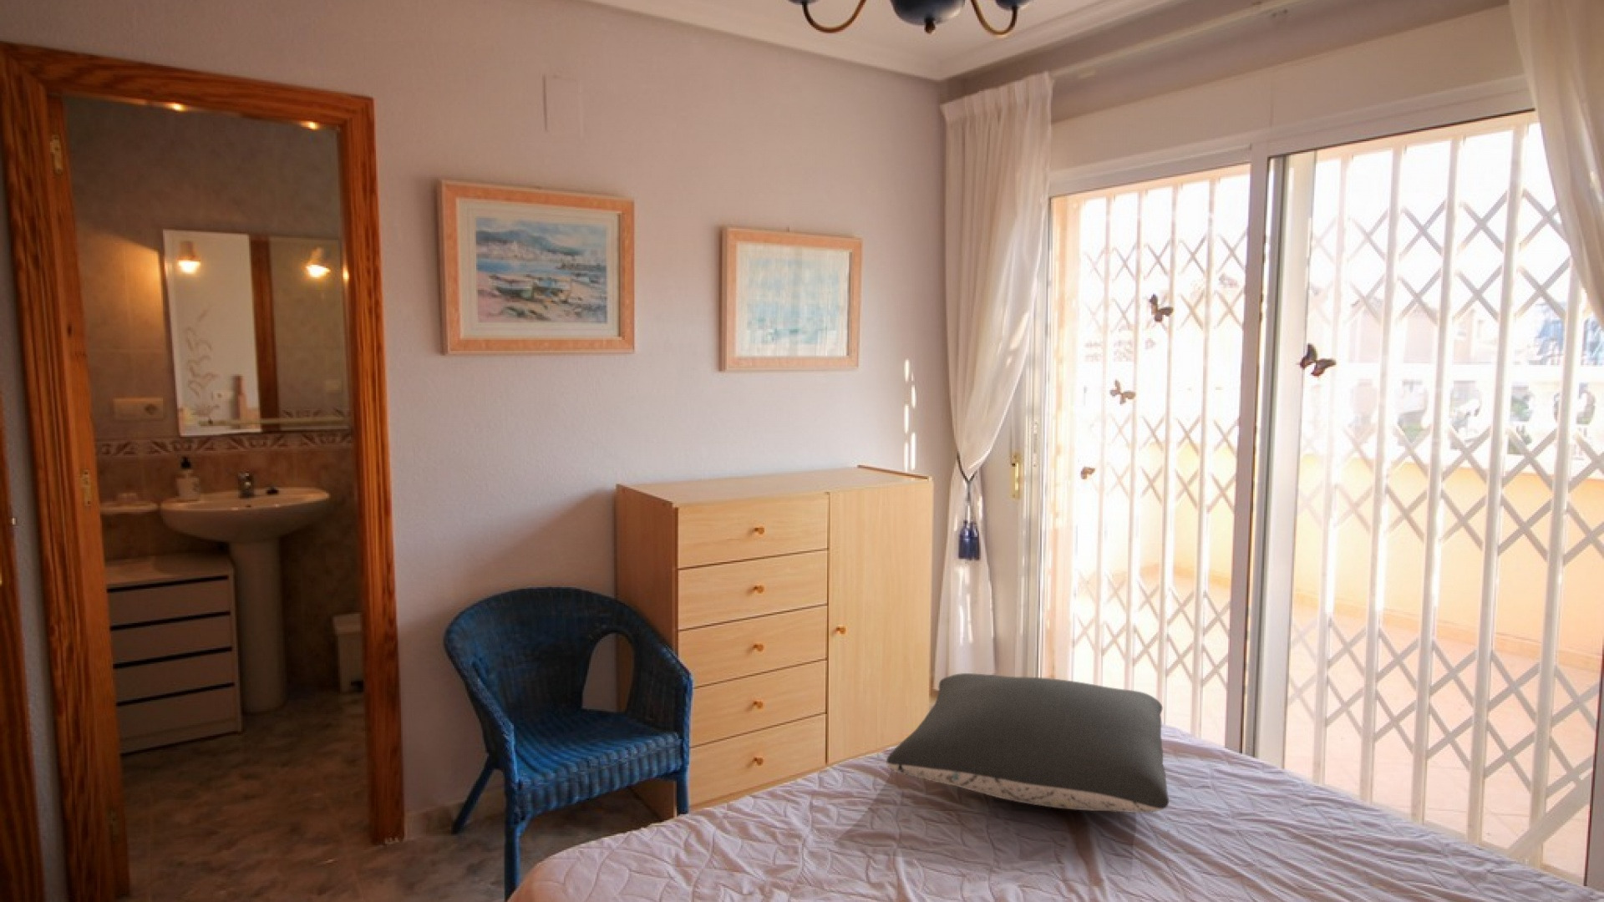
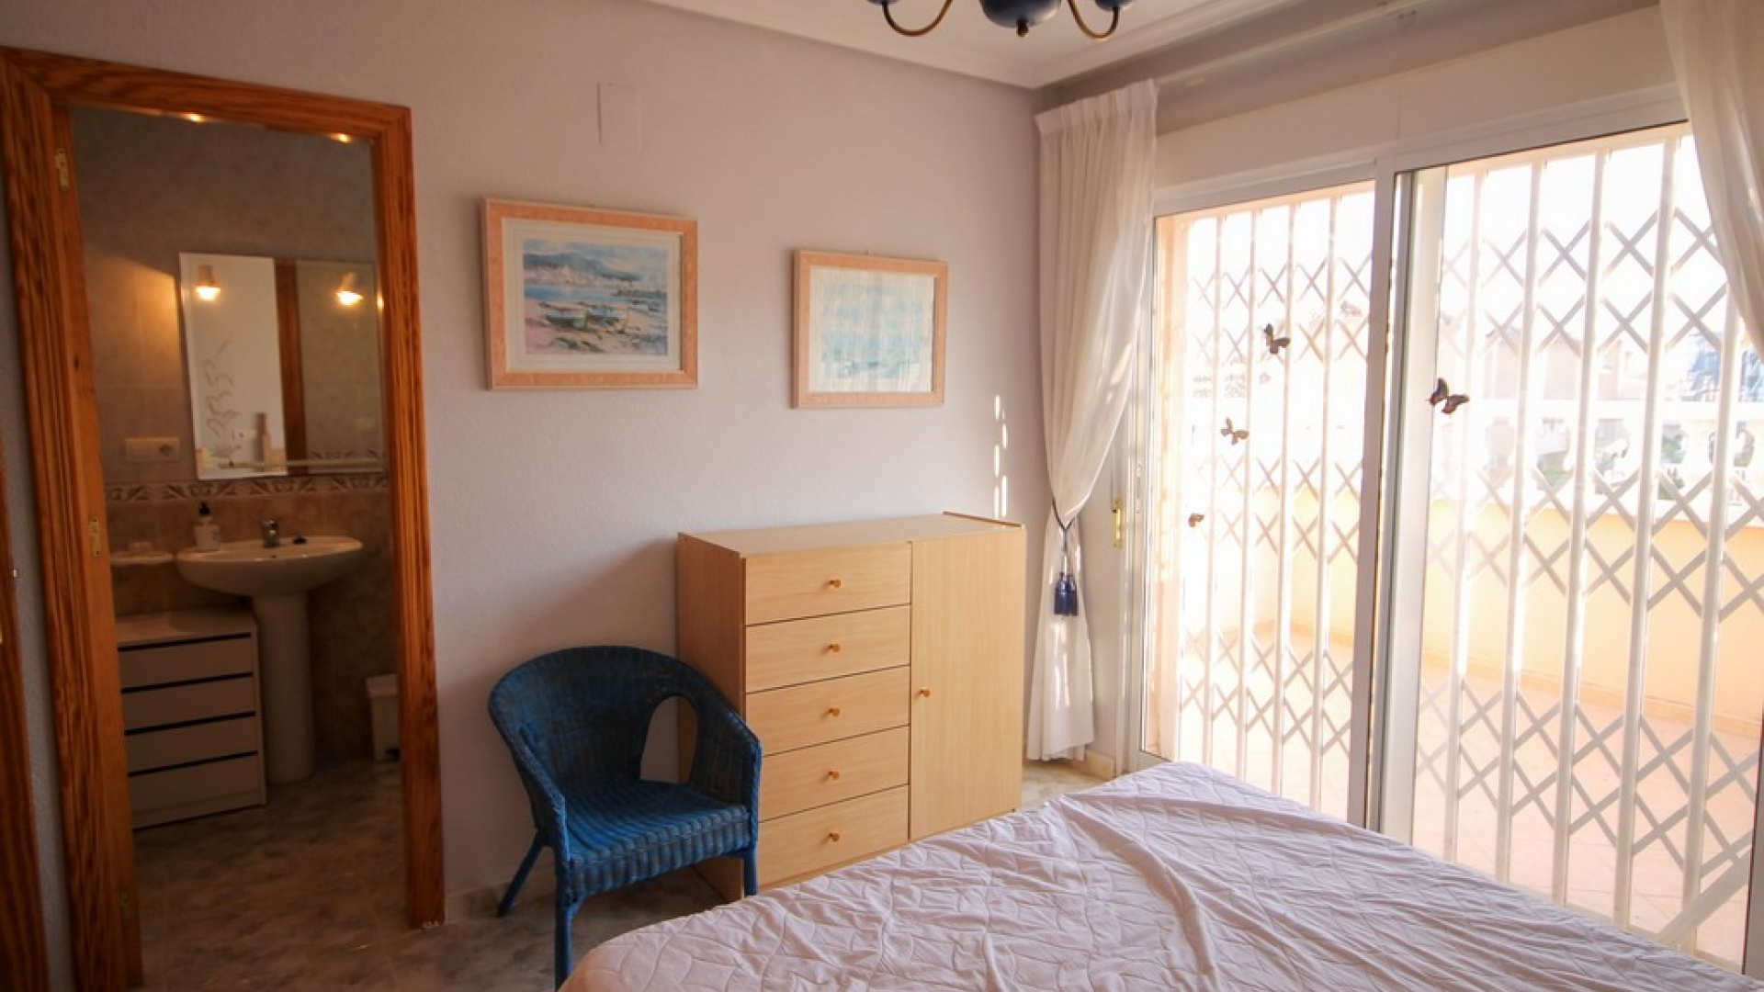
- pillow (1034, 732)
